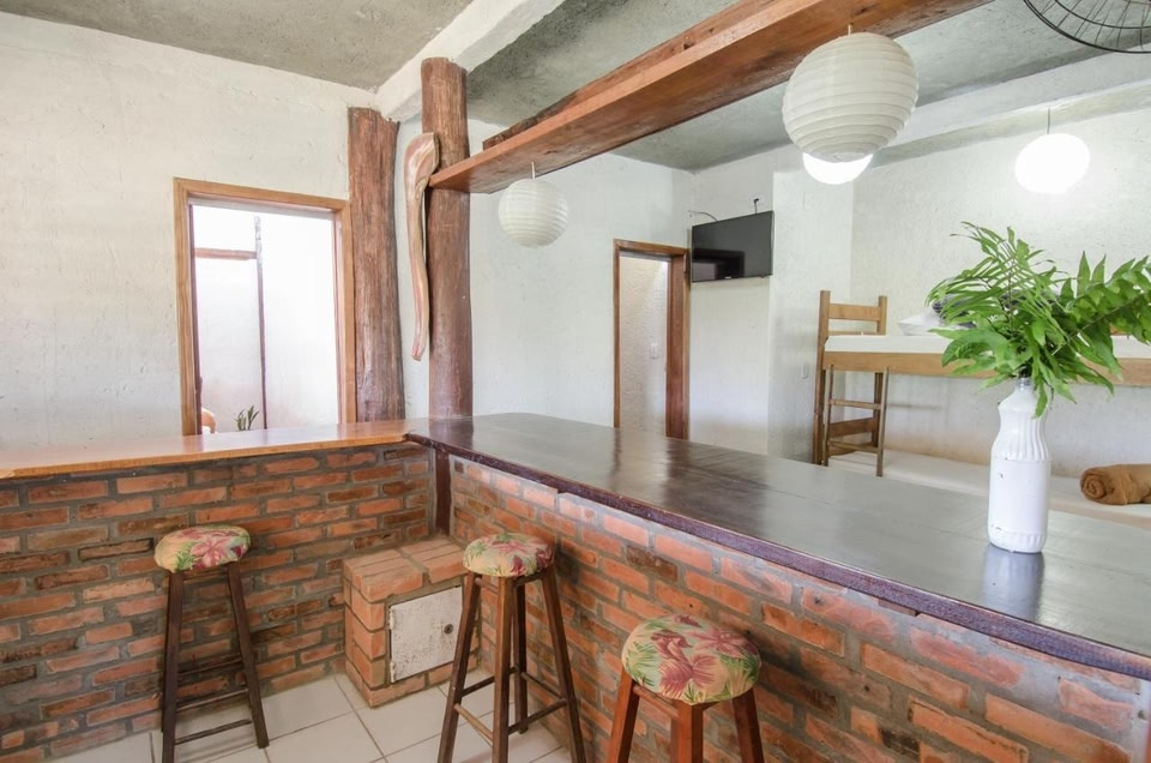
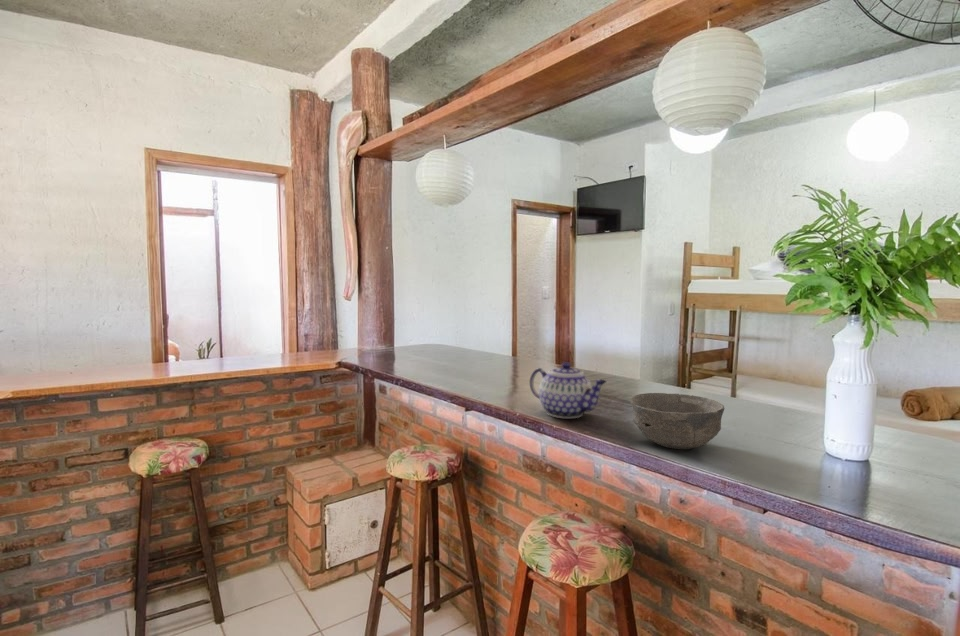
+ bowl (675, 422)
+ teapot (565, 388)
